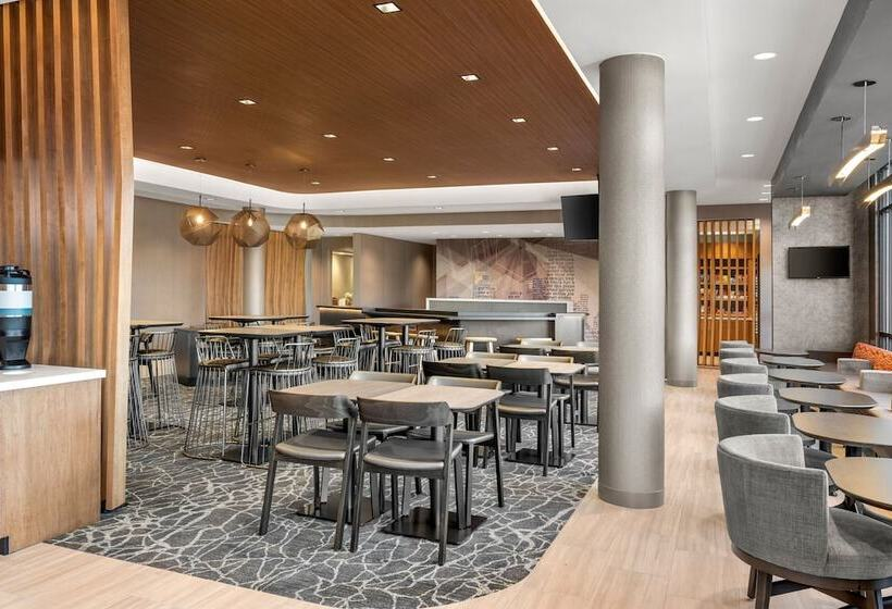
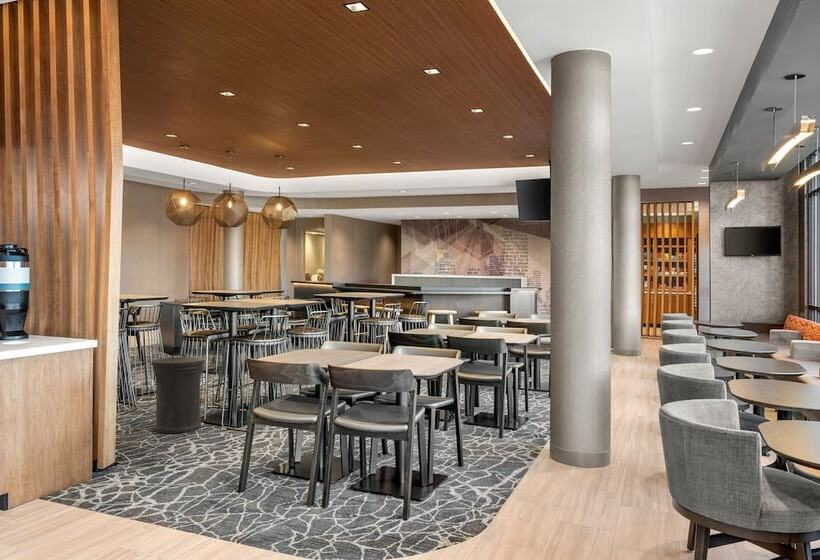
+ trash can (178, 390)
